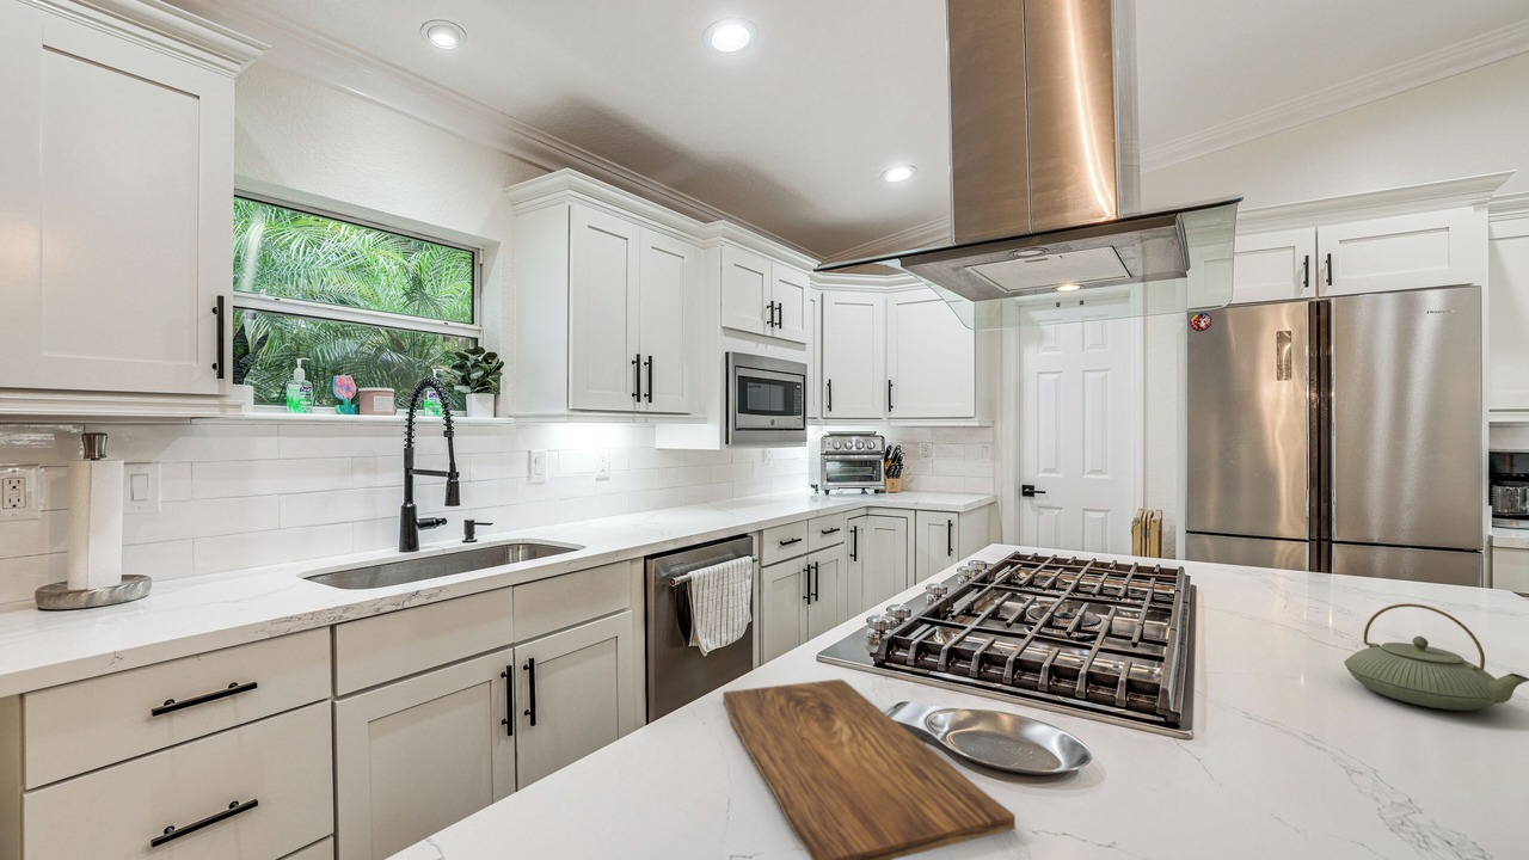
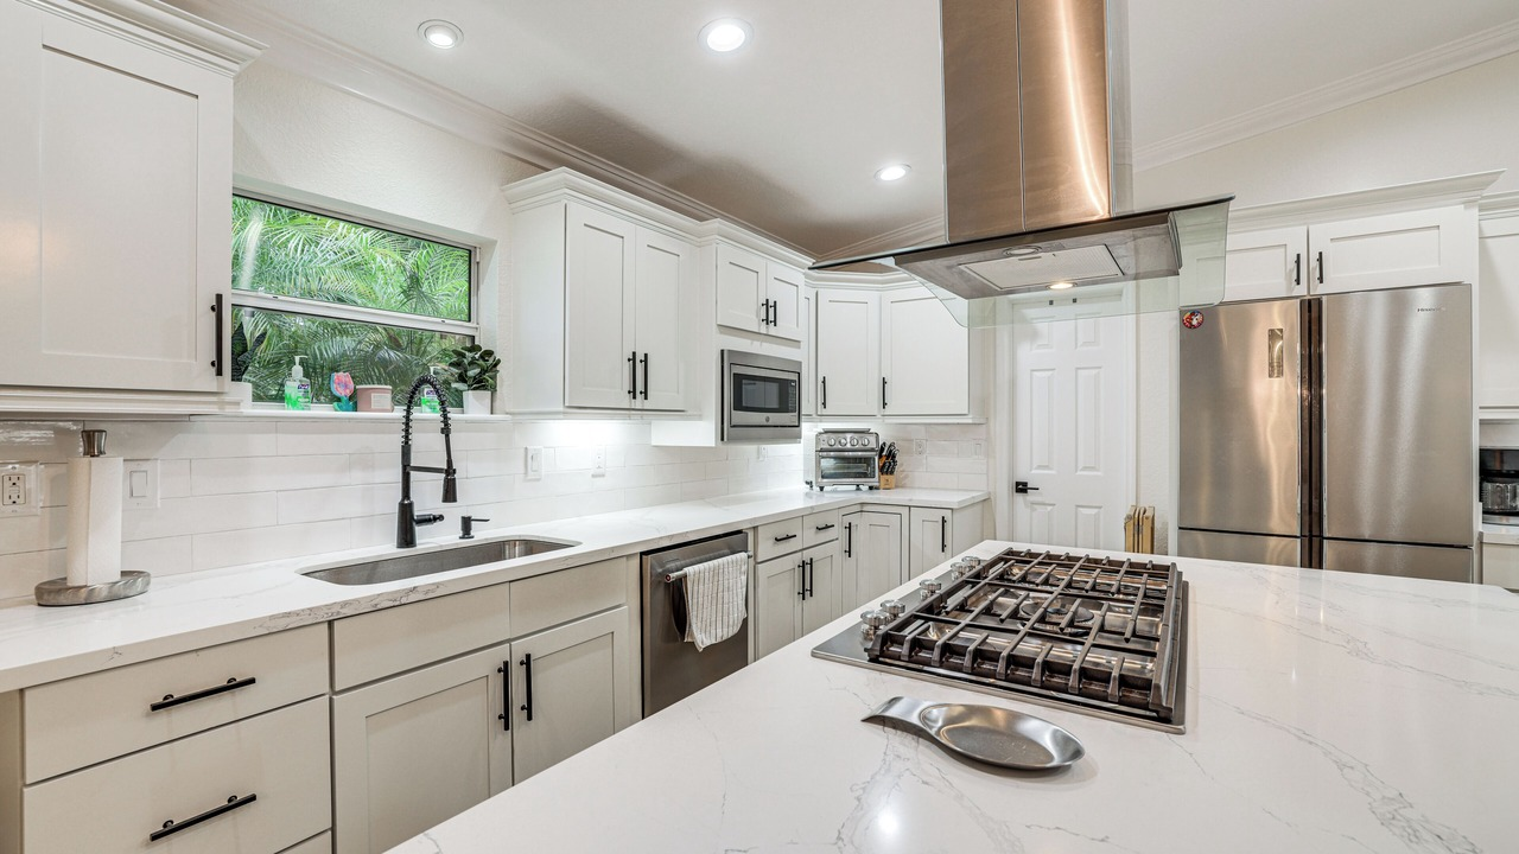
- cutting board (835, 749)
- teapot (1431, 652)
